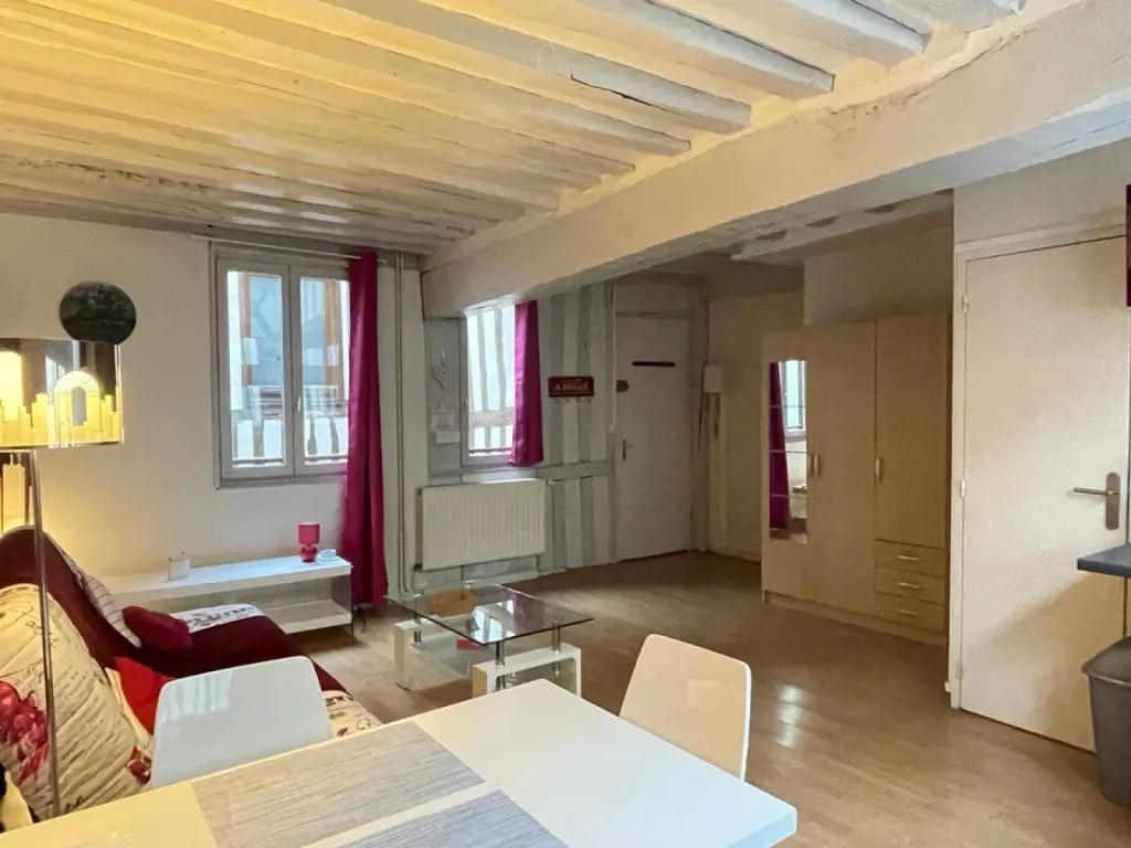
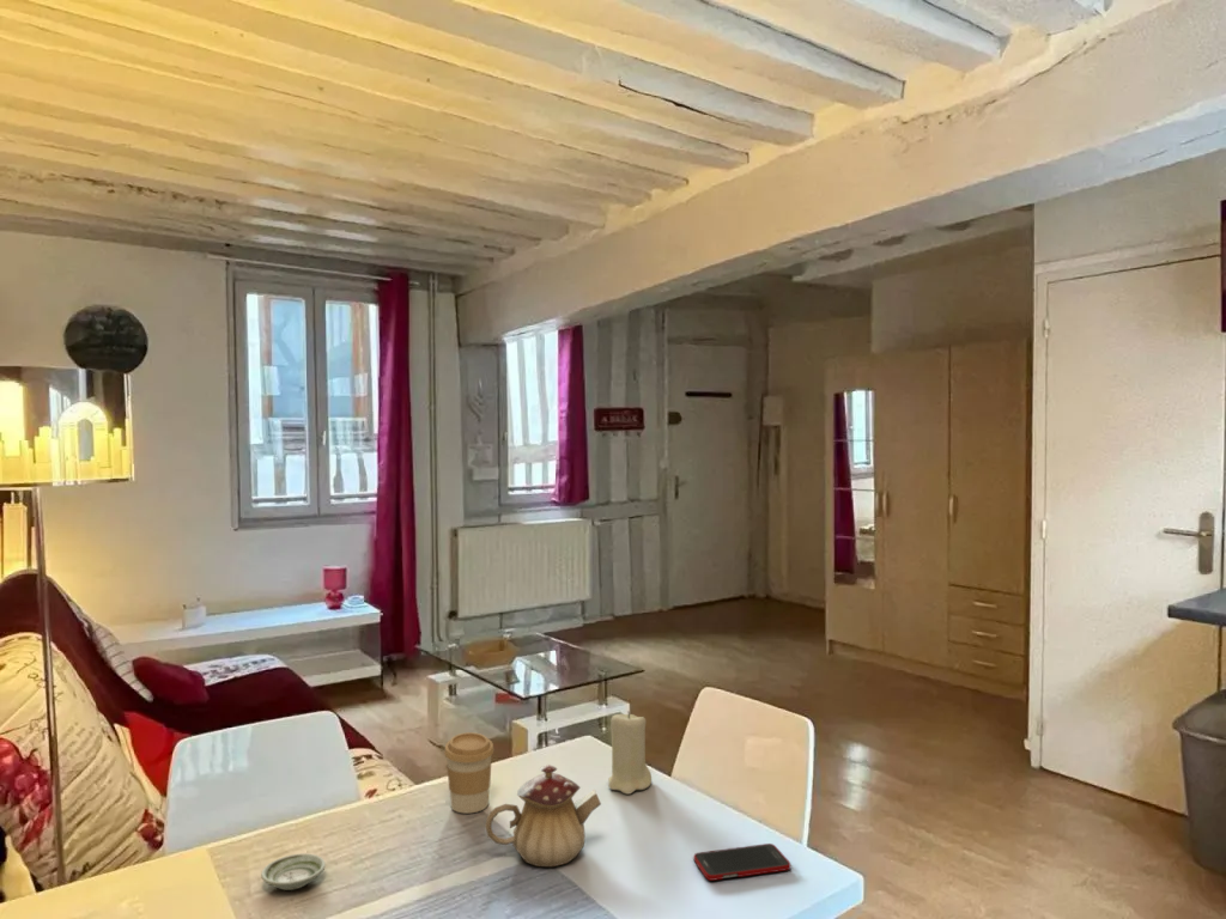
+ candle (629, 748)
+ saucer (293, 875)
+ teapot (544, 809)
+ cell phone (741, 862)
+ coffee cup (469, 772)
